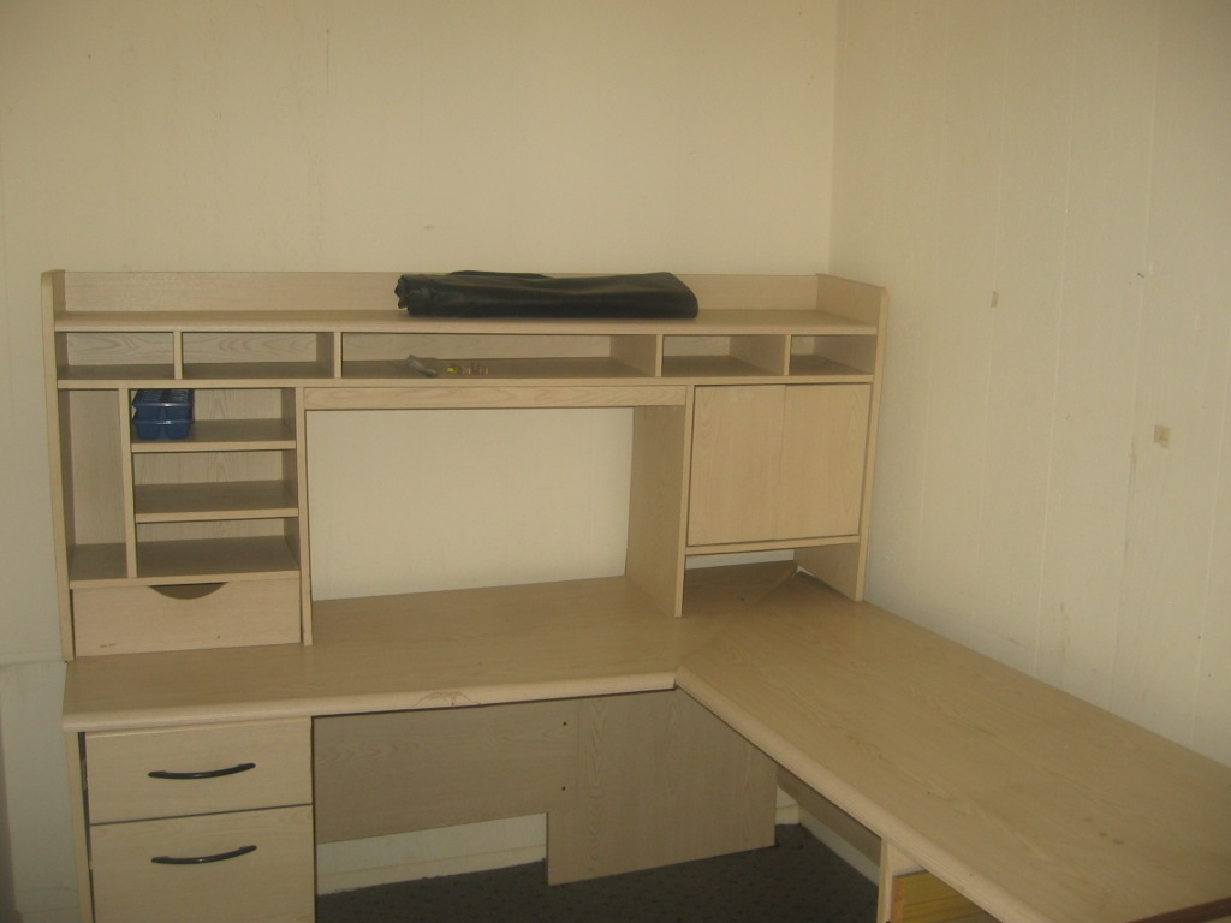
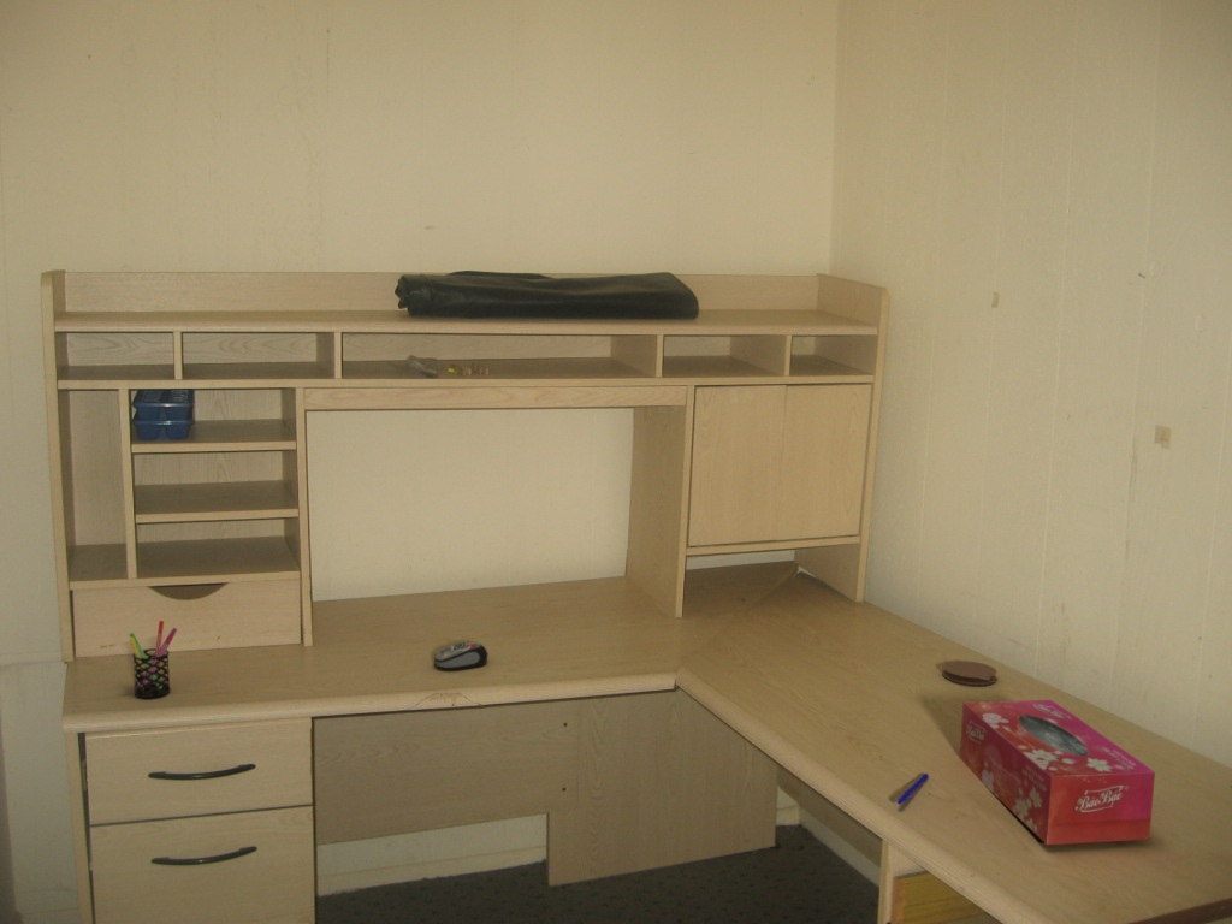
+ coaster (969, 671)
+ computer mouse (461, 653)
+ tissue box (1049, 765)
+ pen (913, 787)
+ pen holder (149, 657)
